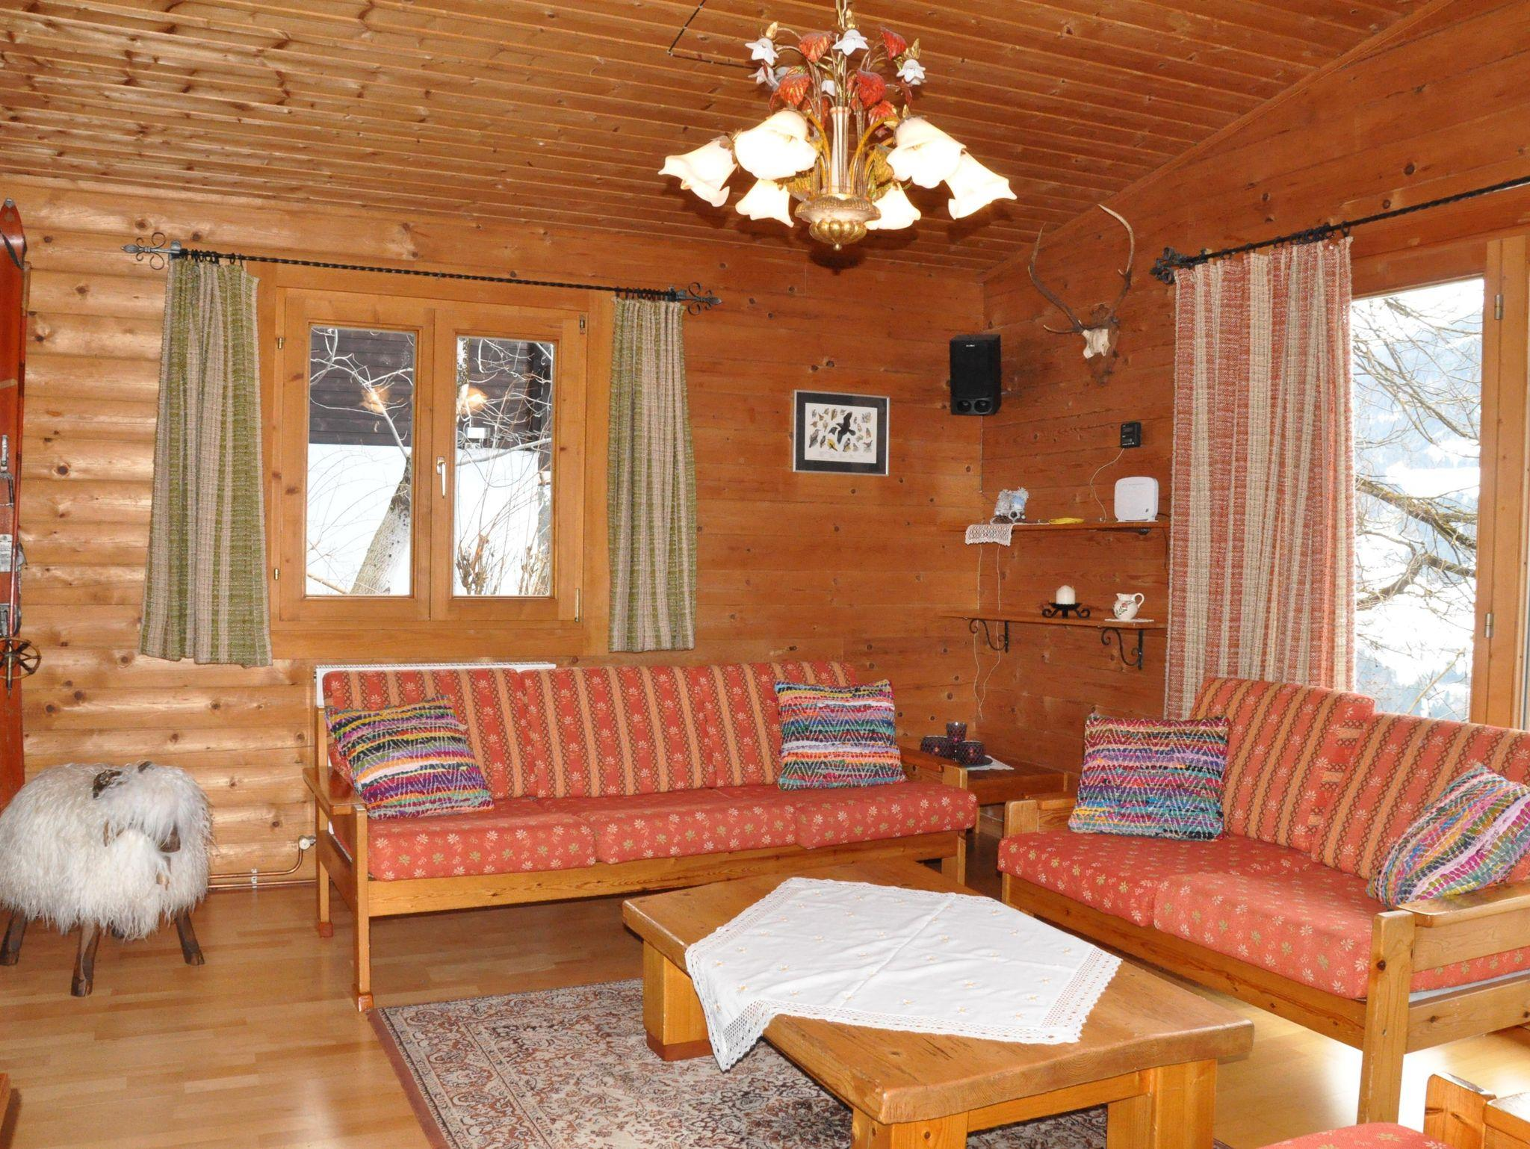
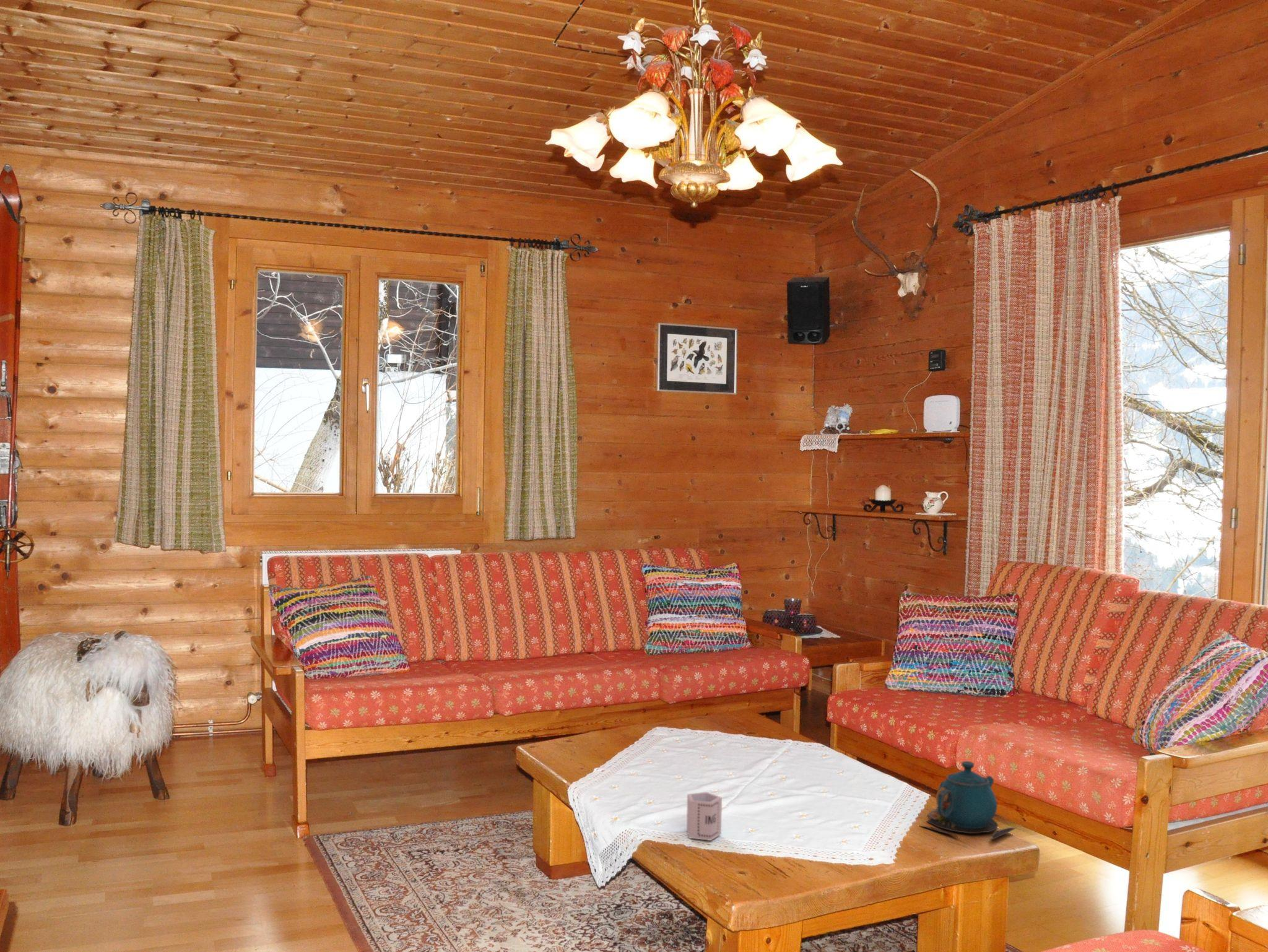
+ teapot (962, 792)
+ cup (701, 815)
